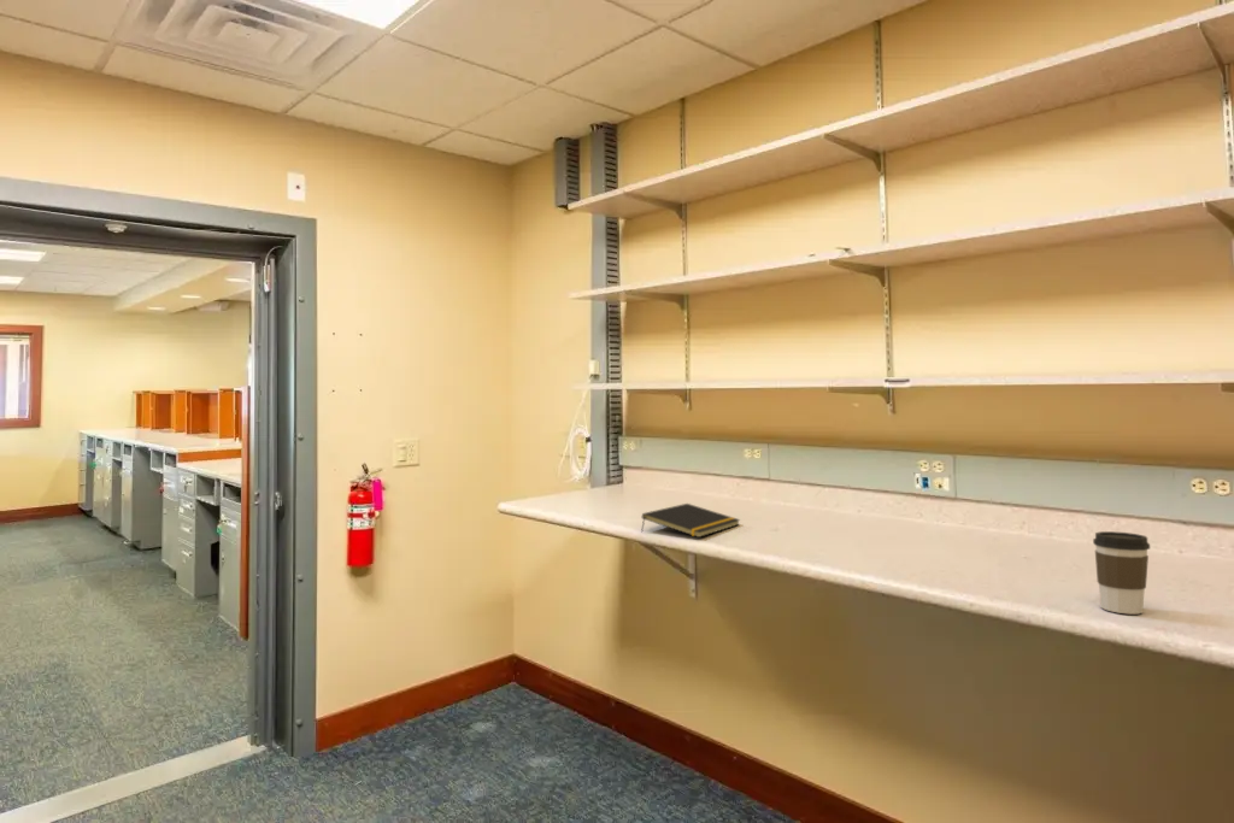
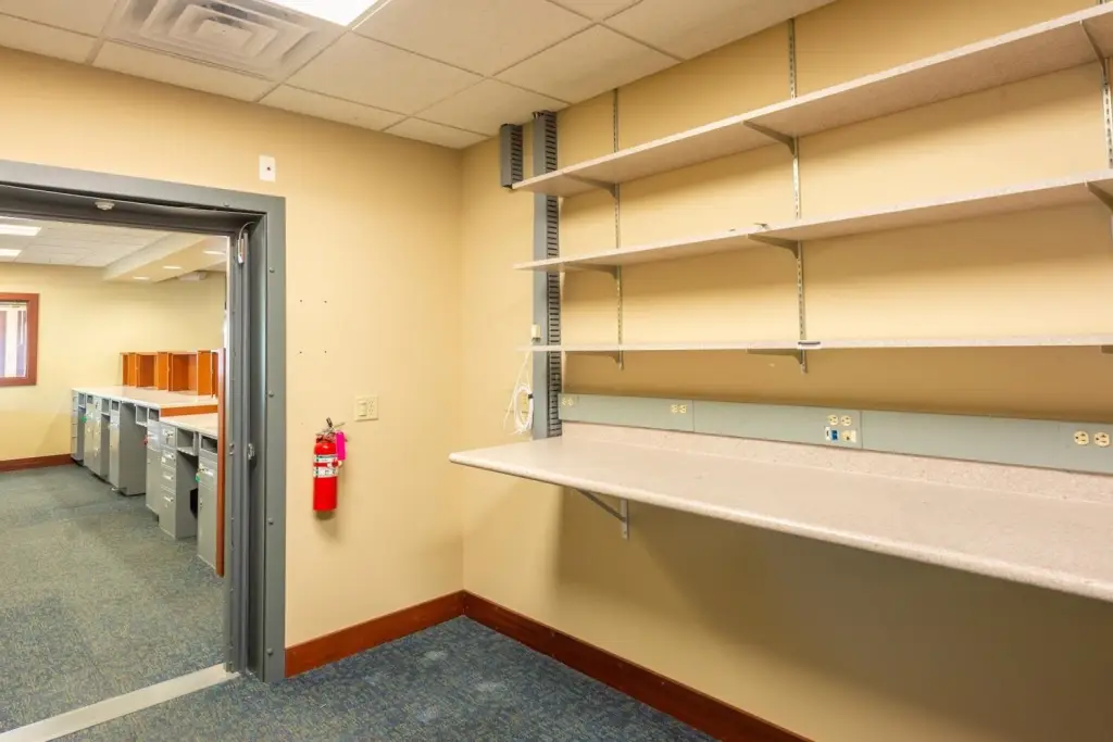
- notepad (692, 518)
- coffee cup (1121, 571)
